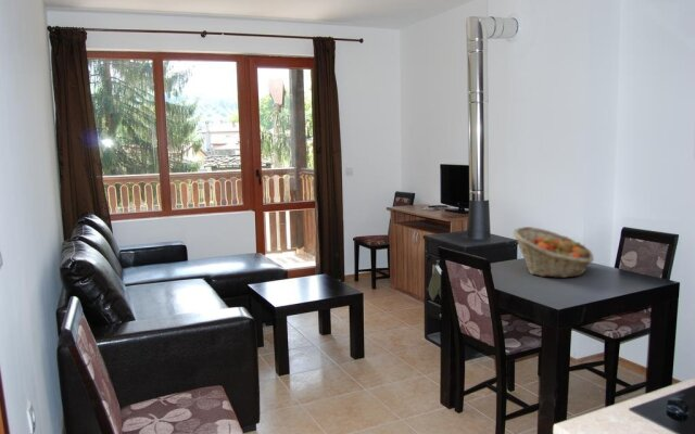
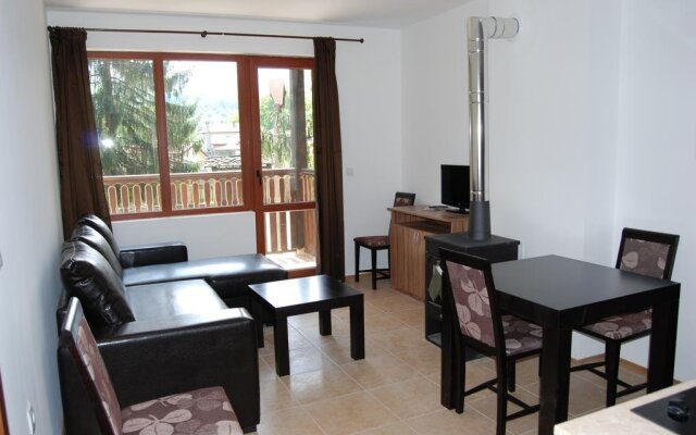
- fruit basket (552, 250)
